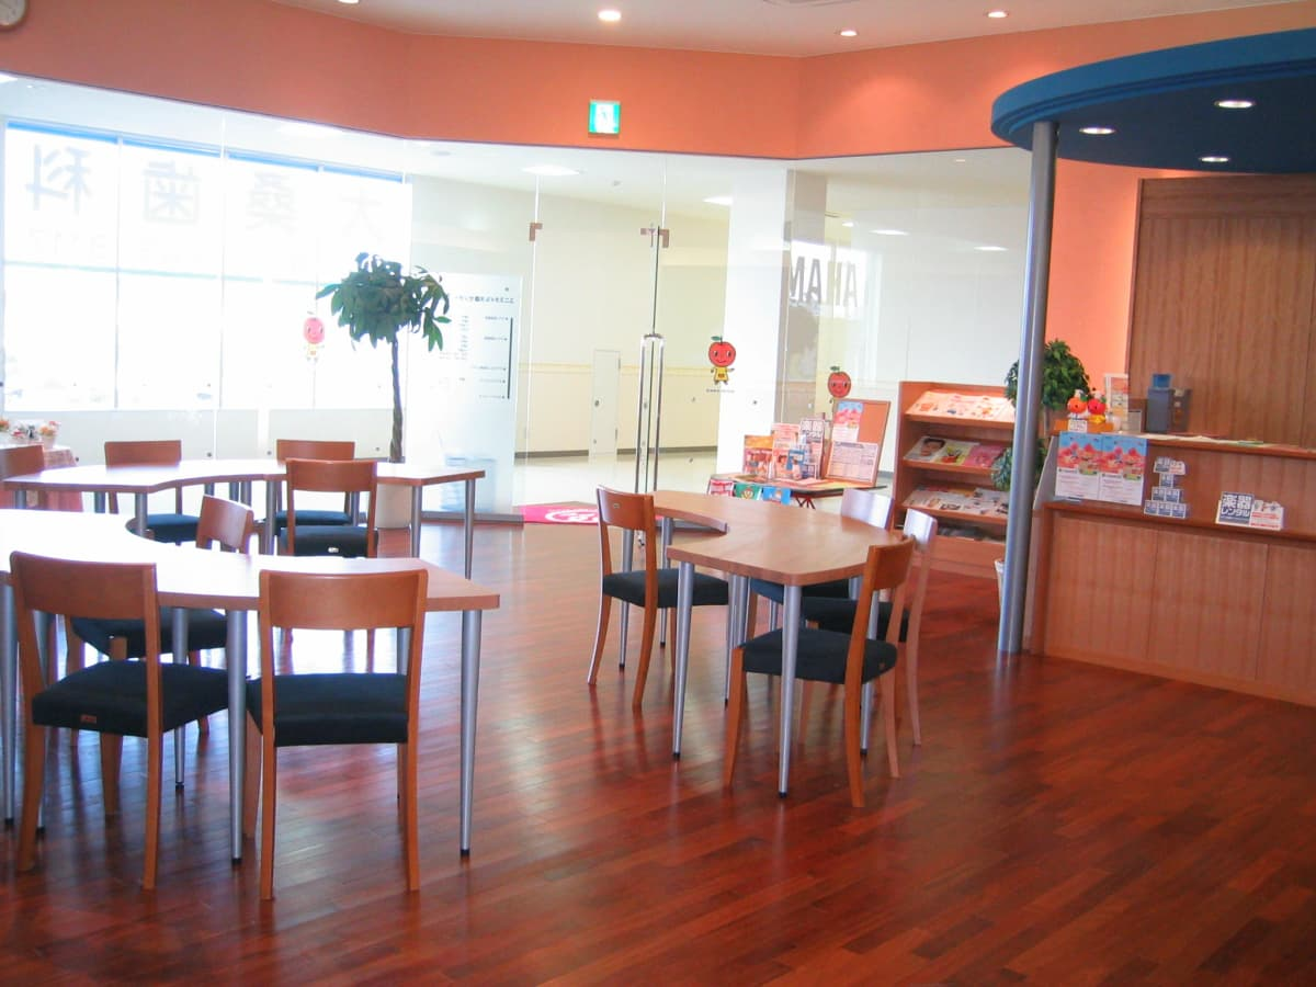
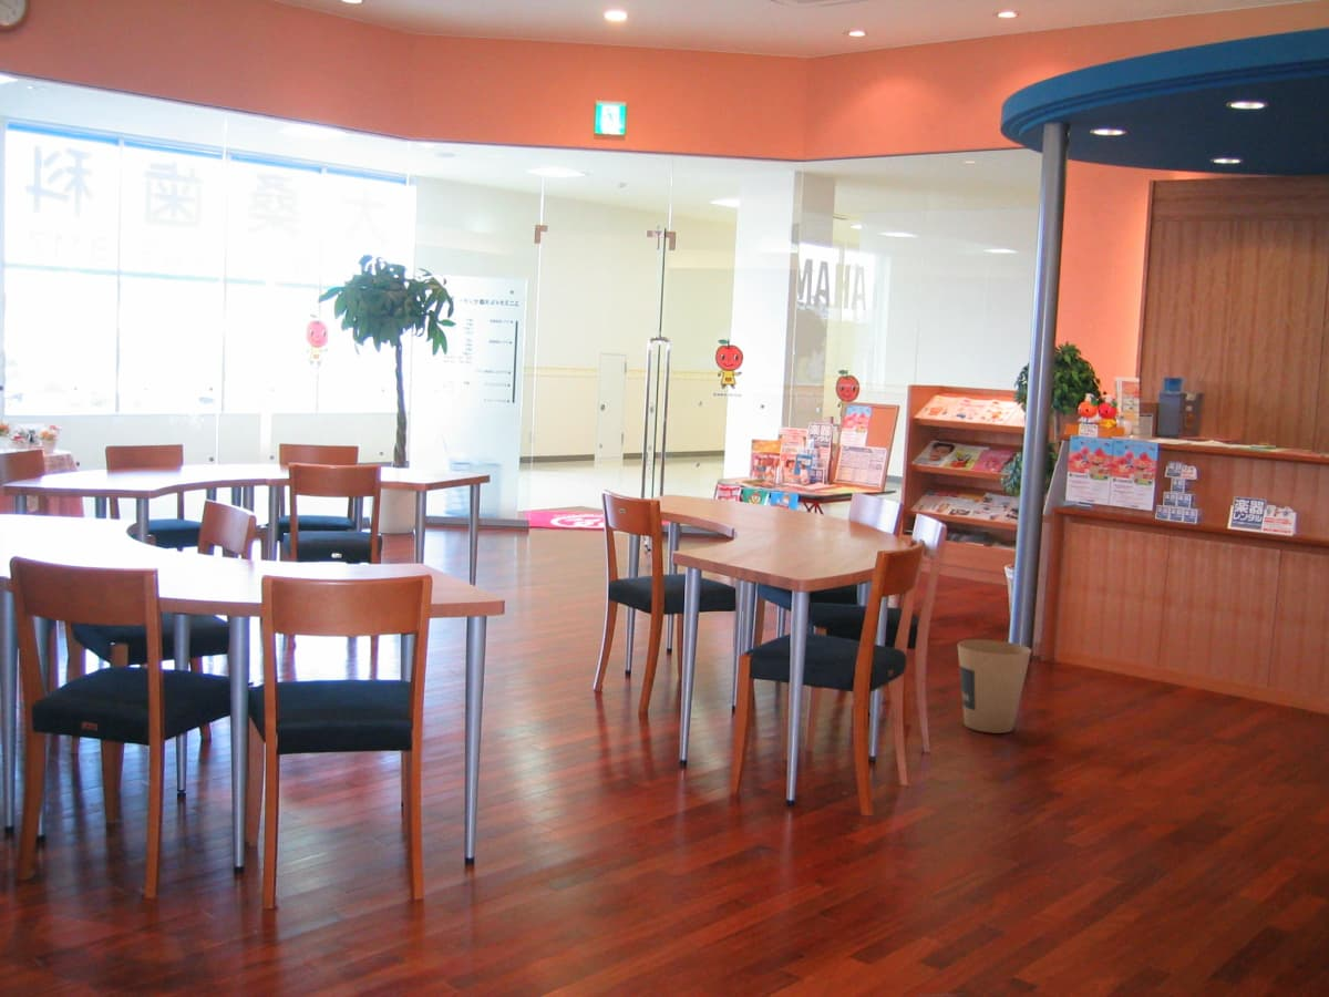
+ trash can (991, 687)
